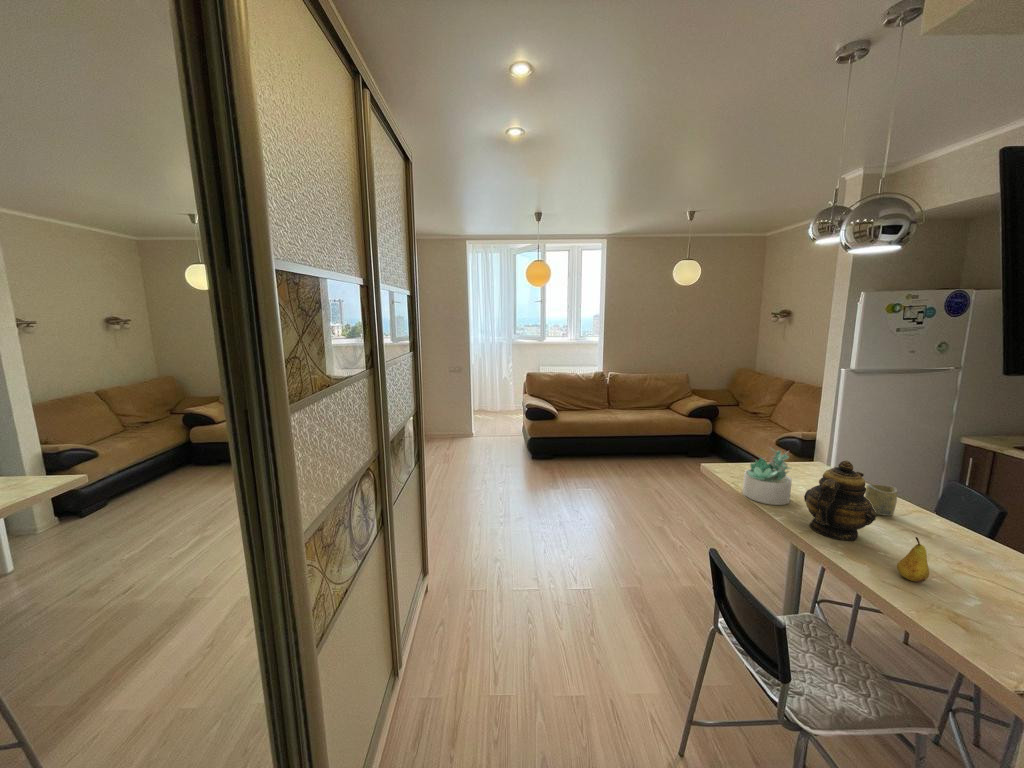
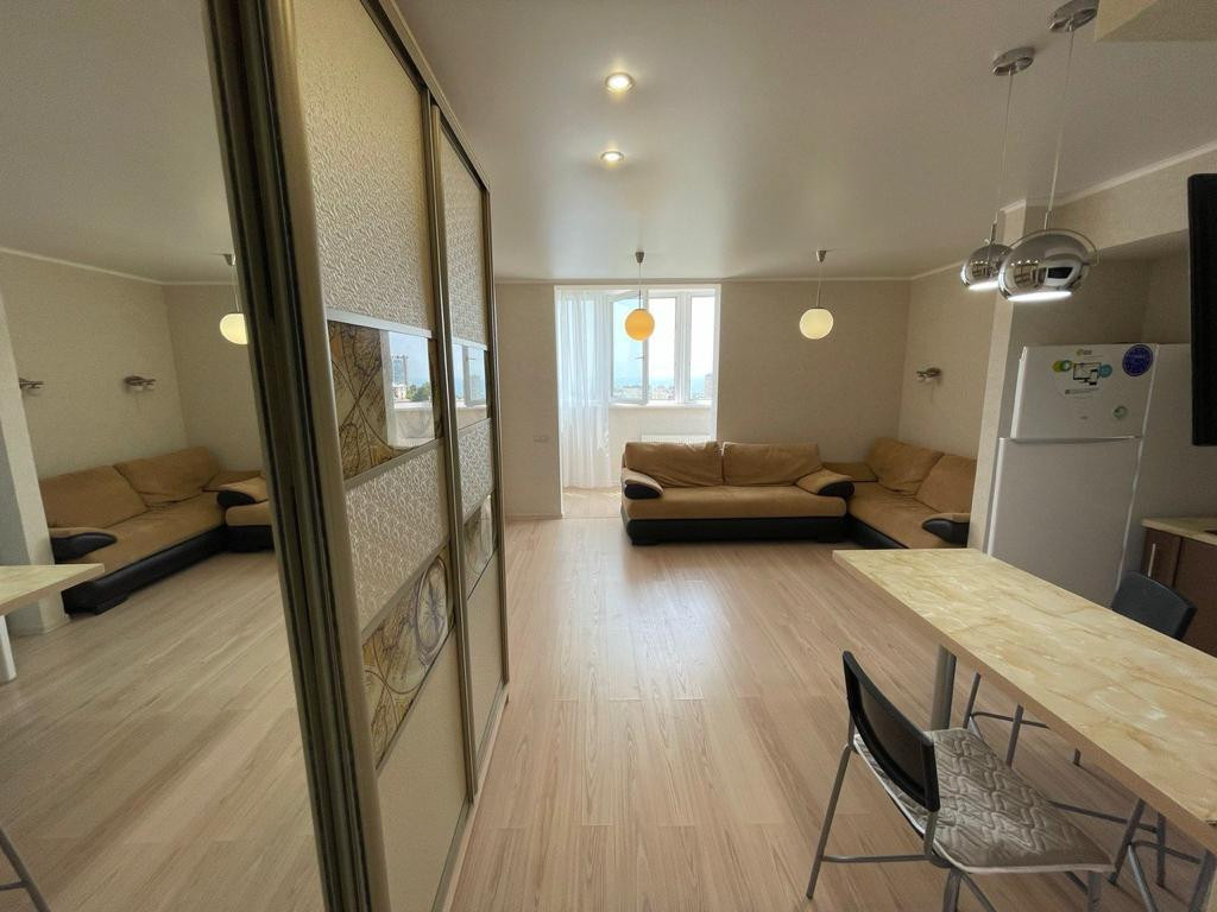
- succulent plant (766, 472)
- teapot (838, 496)
- fruit (914, 558)
- cup (880, 499)
